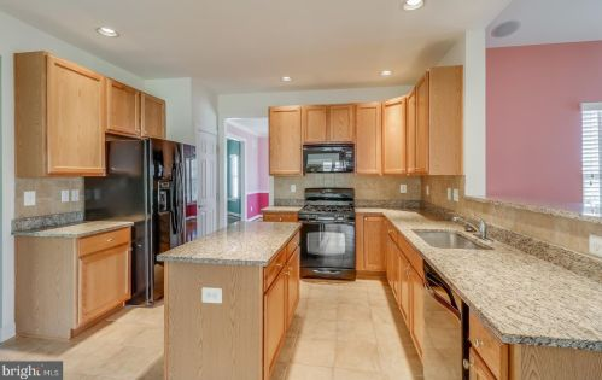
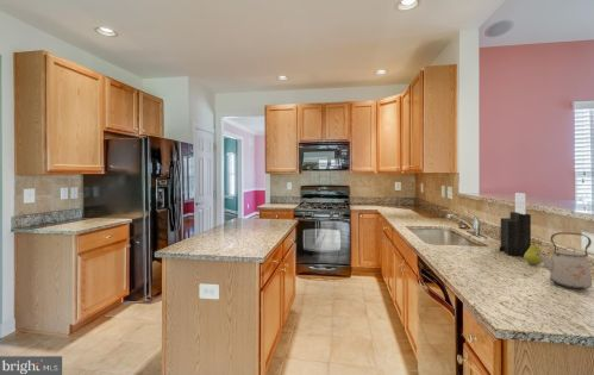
+ kettle (562, 258)
+ knife block (512, 223)
+ fruit (533, 252)
